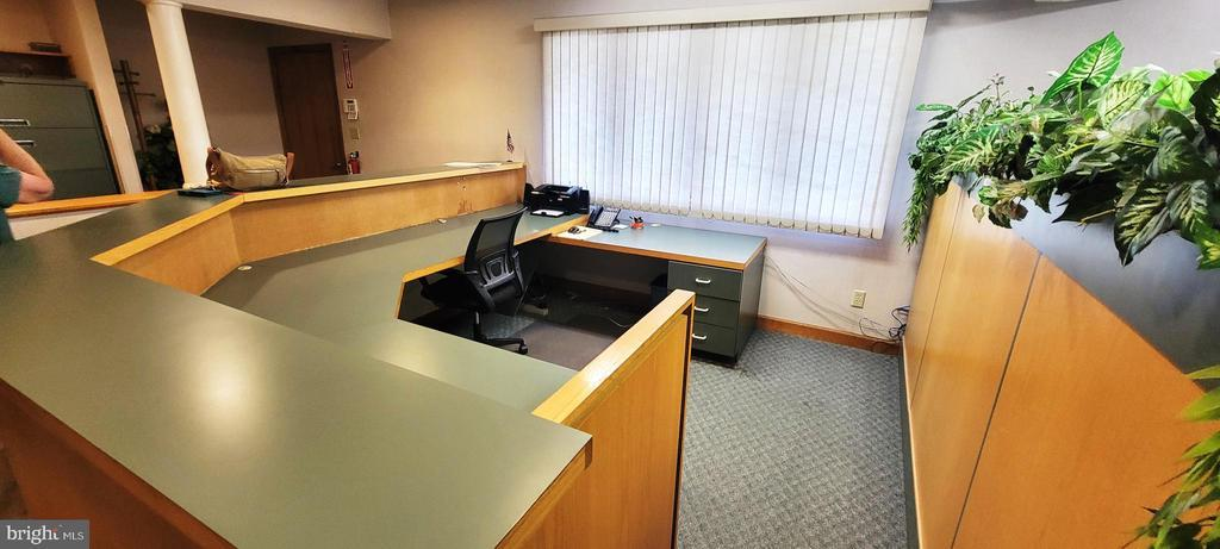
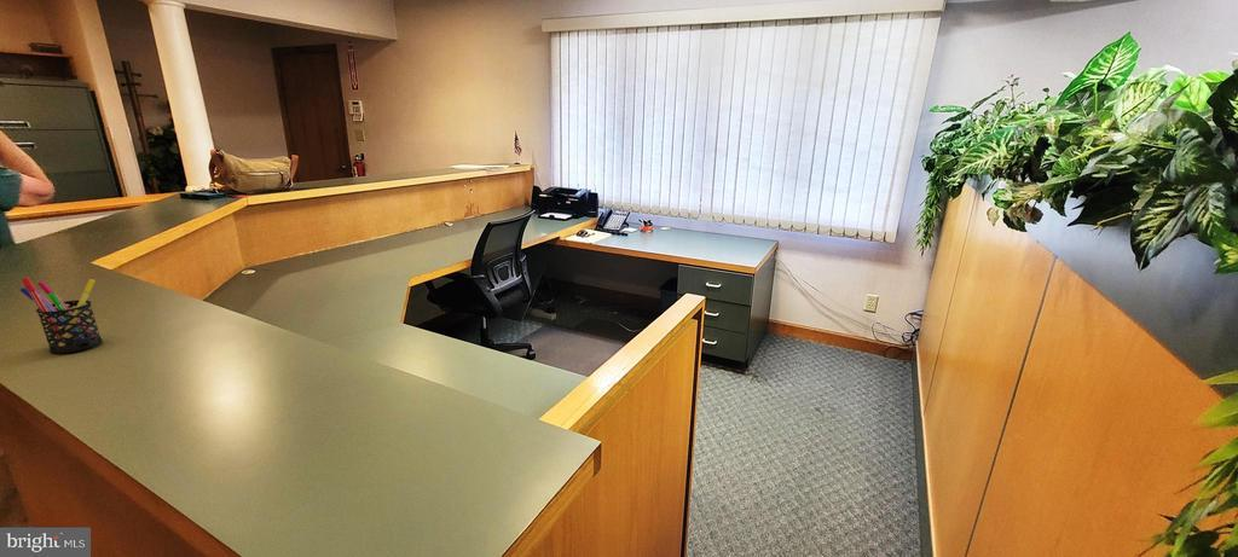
+ pen holder (62, 313)
